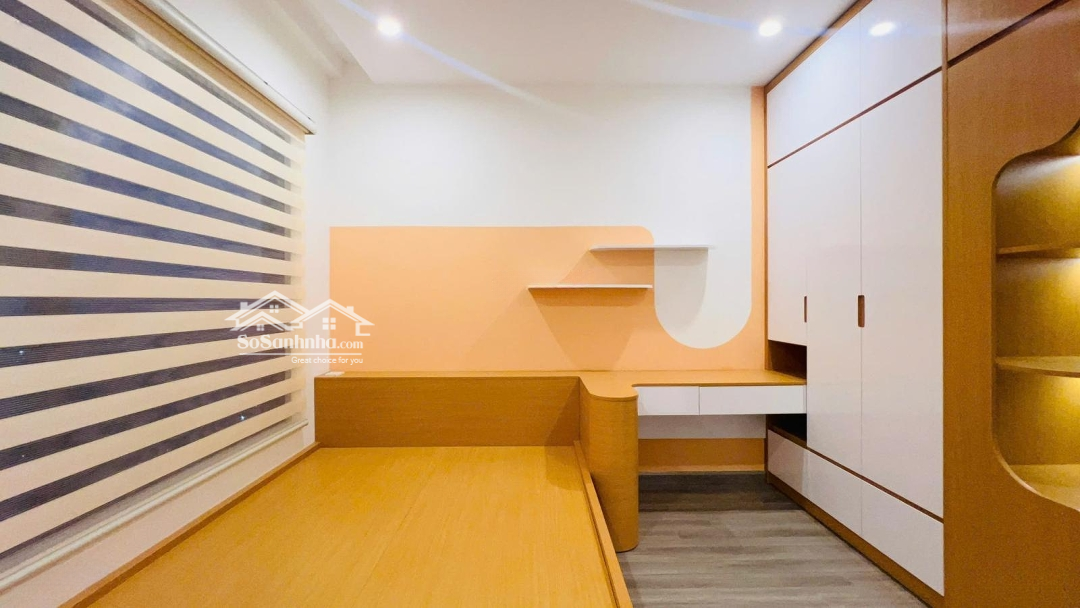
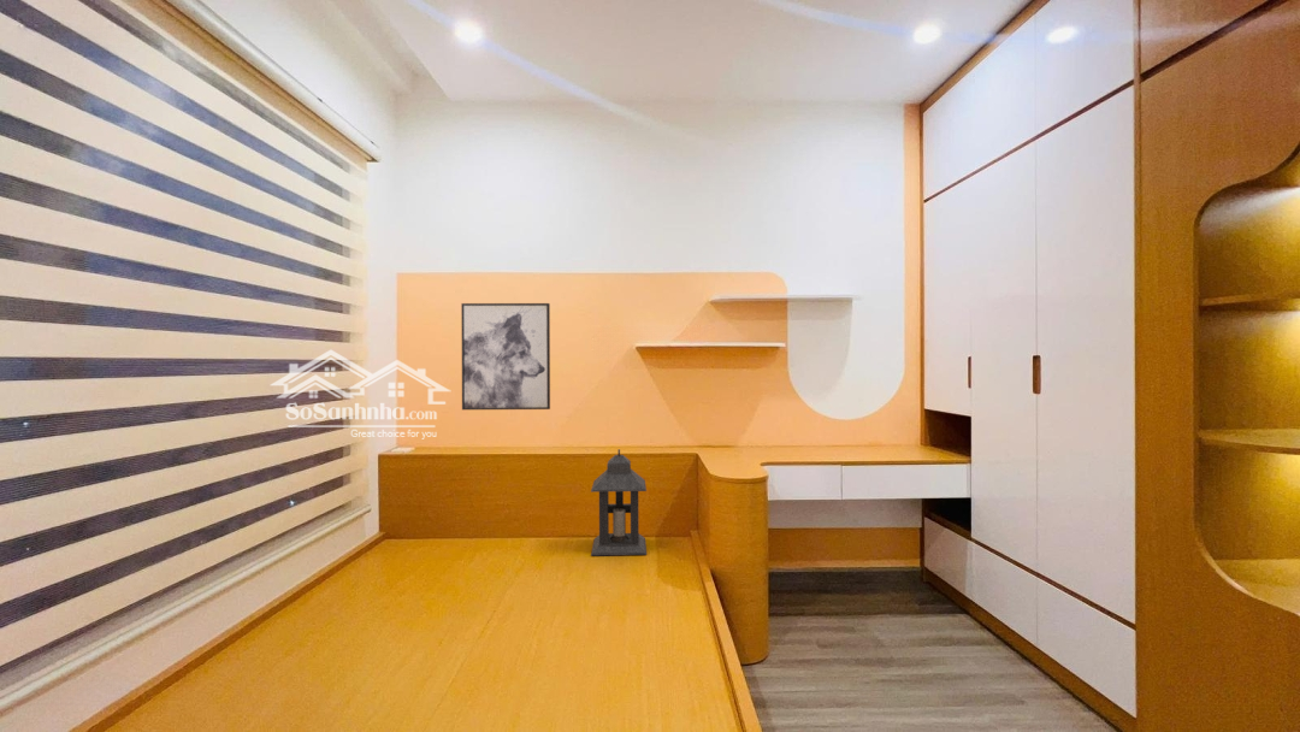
+ wall art (506, 356)
+ lantern (619, 497)
